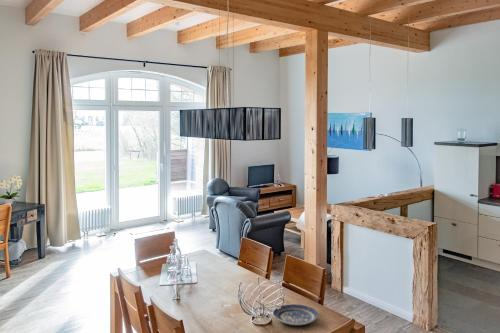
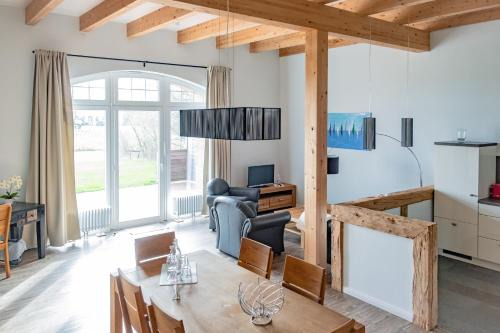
- plate (295, 316)
